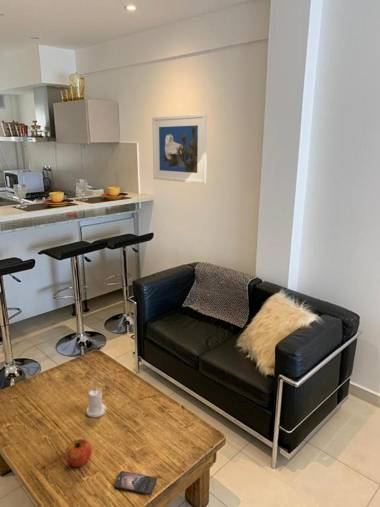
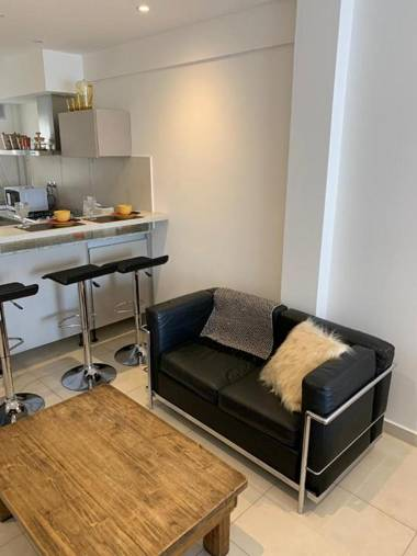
- candle (95, 400)
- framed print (178, 149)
- smartphone (135, 482)
- fruit (78, 451)
